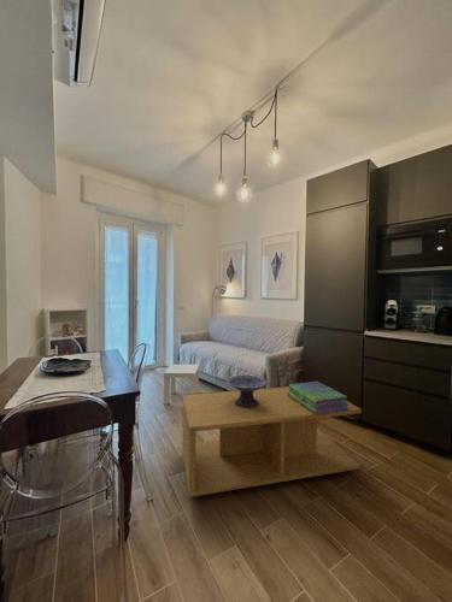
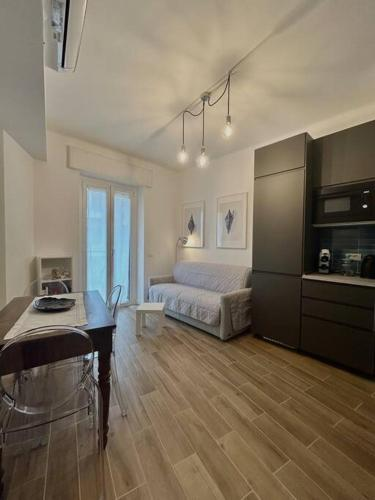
- stack of books (316, 395)
- decorative bowl (246, 391)
- coffee table (265, 432)
